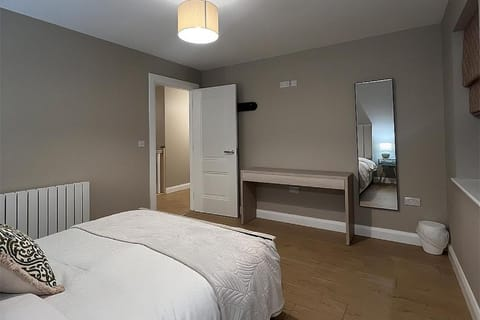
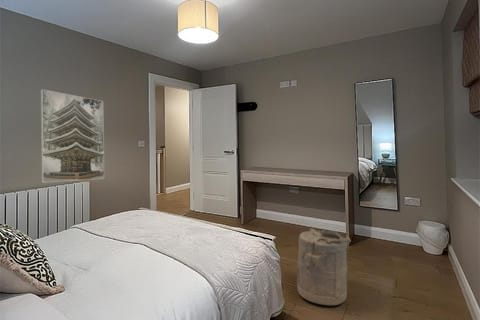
+ laundry hamper (319, 262)
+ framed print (75, 138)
